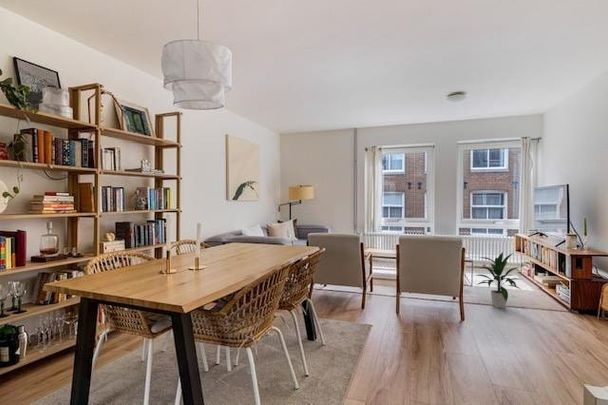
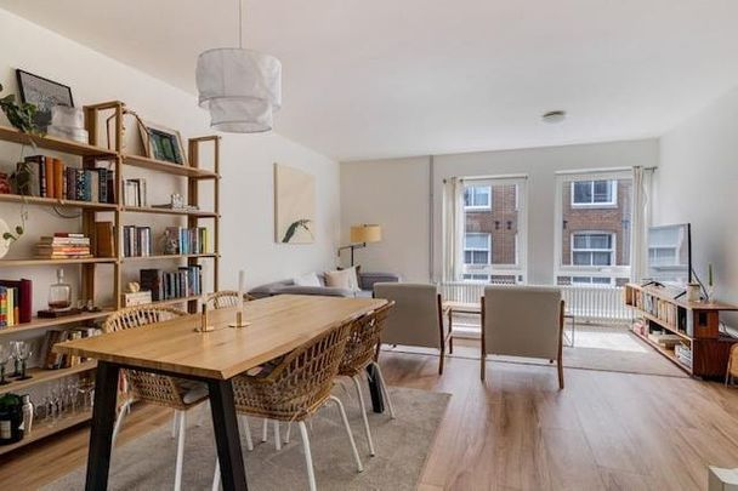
- indoor plant (498, 279)
